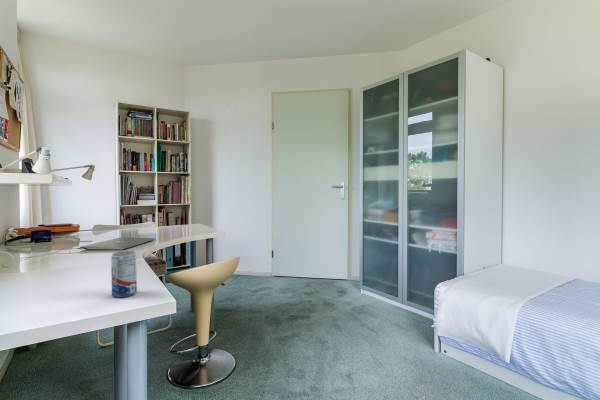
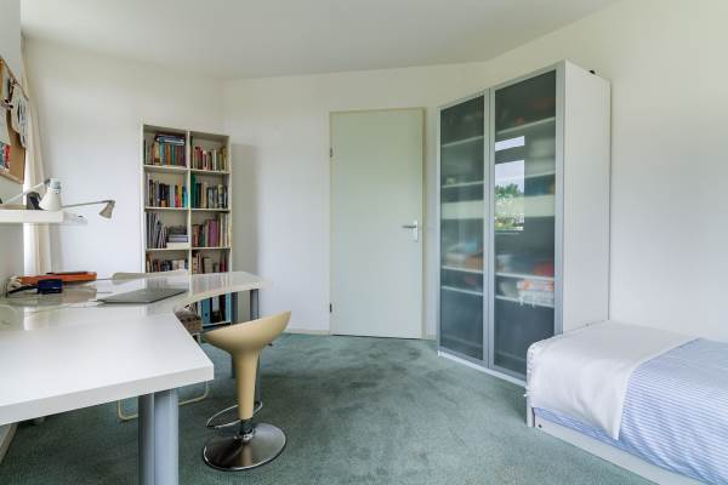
- beverage can (124, 272)
